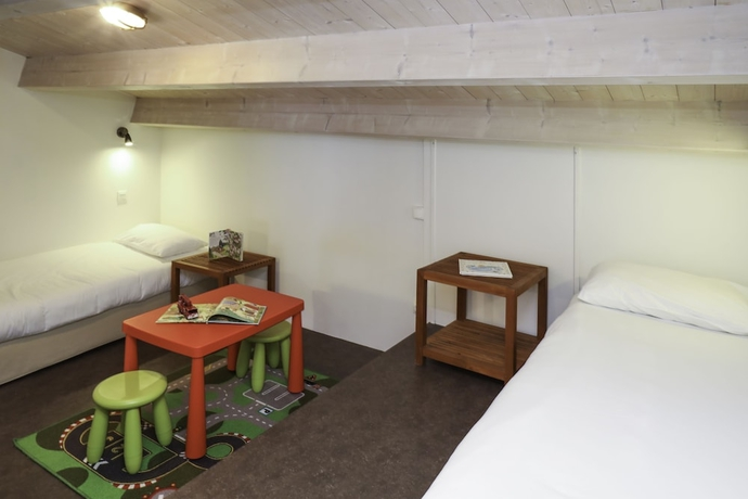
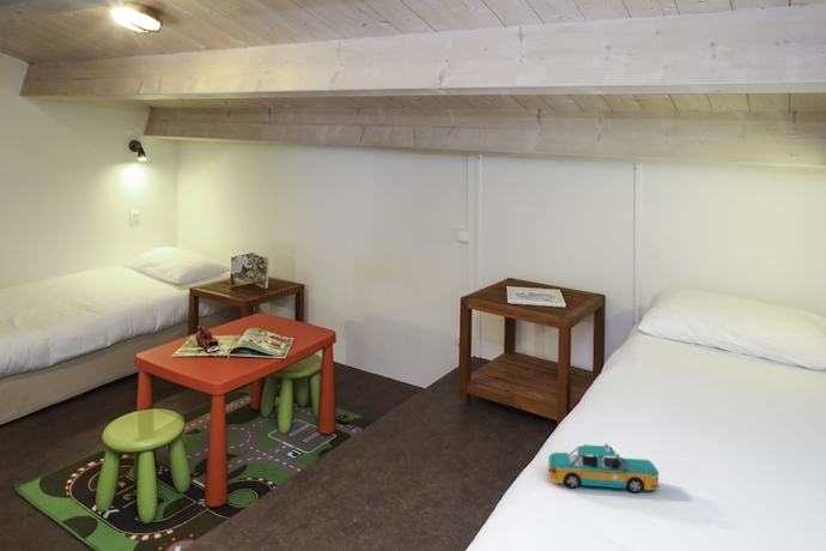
+ toy car (601, 464)
